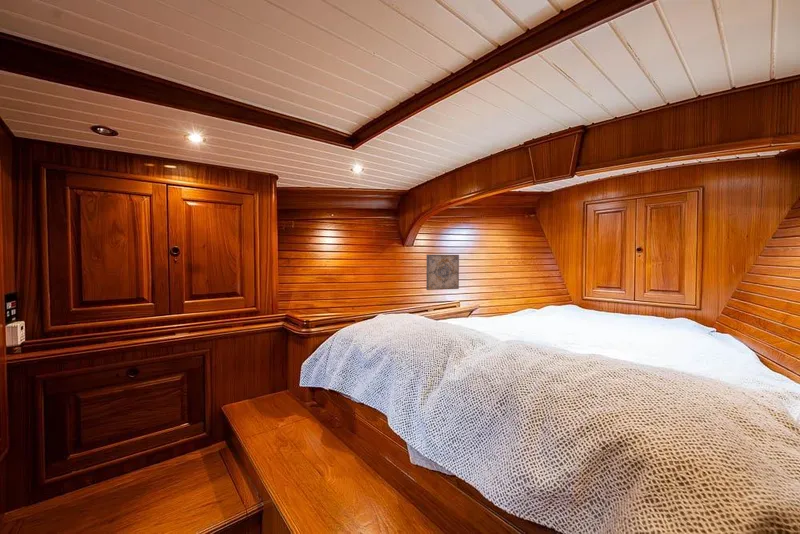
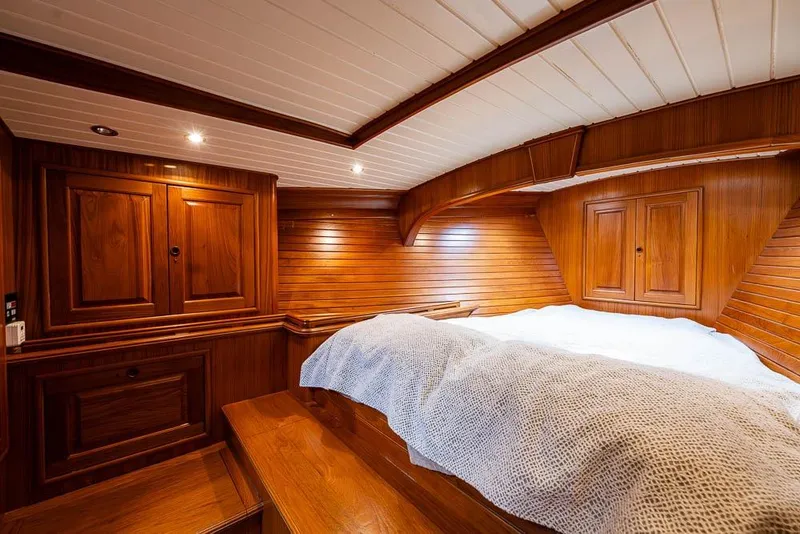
- wall art (442, 272)
